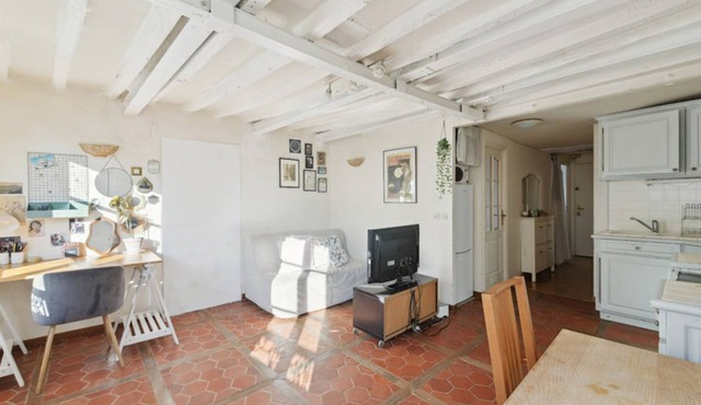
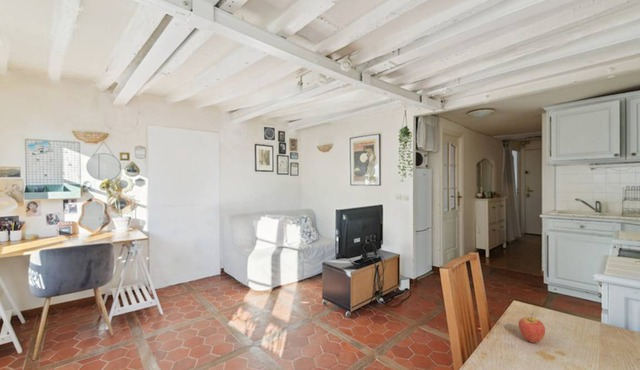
+ fruit (531, 327)
